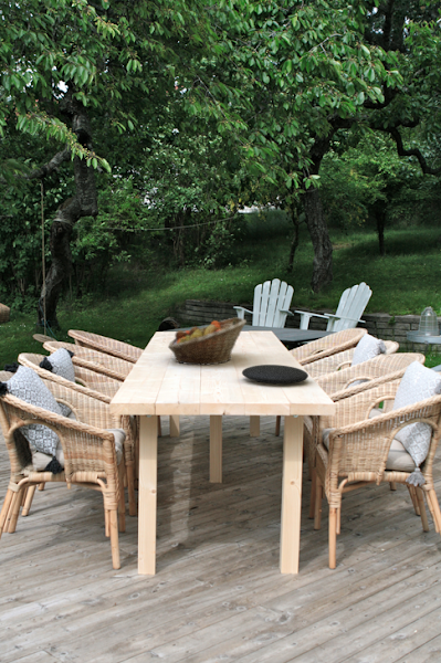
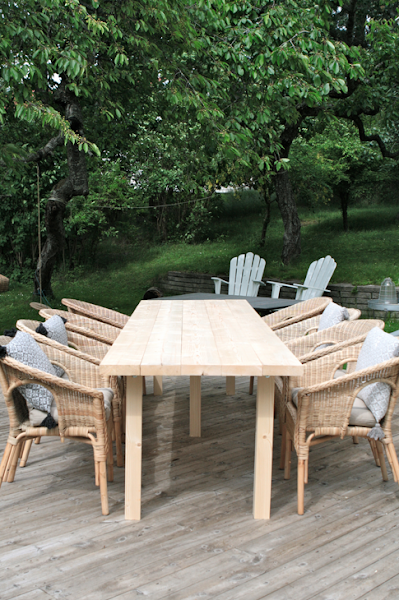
- fruit basket (207, 339)
- plate (274, 373)
